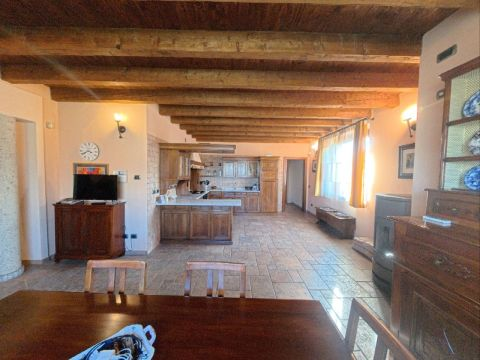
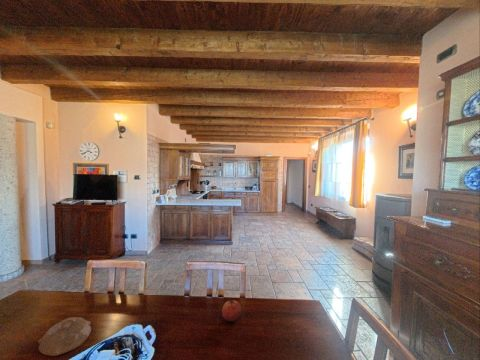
+ fruit (231, 309)
+ bowl (66, 331)
